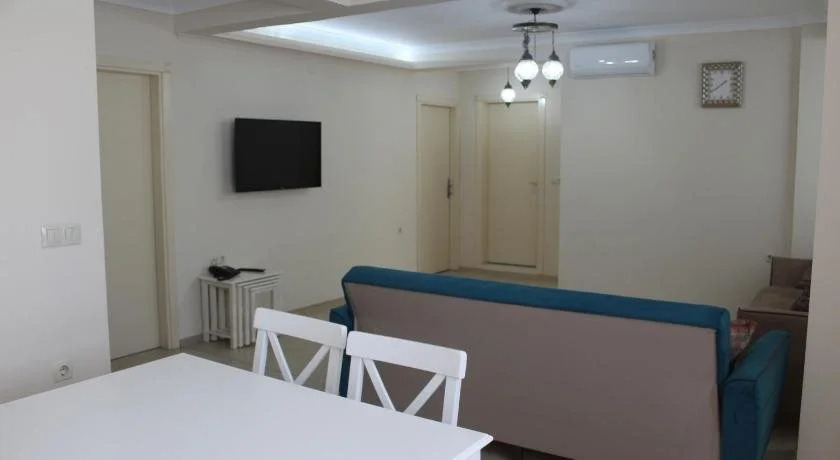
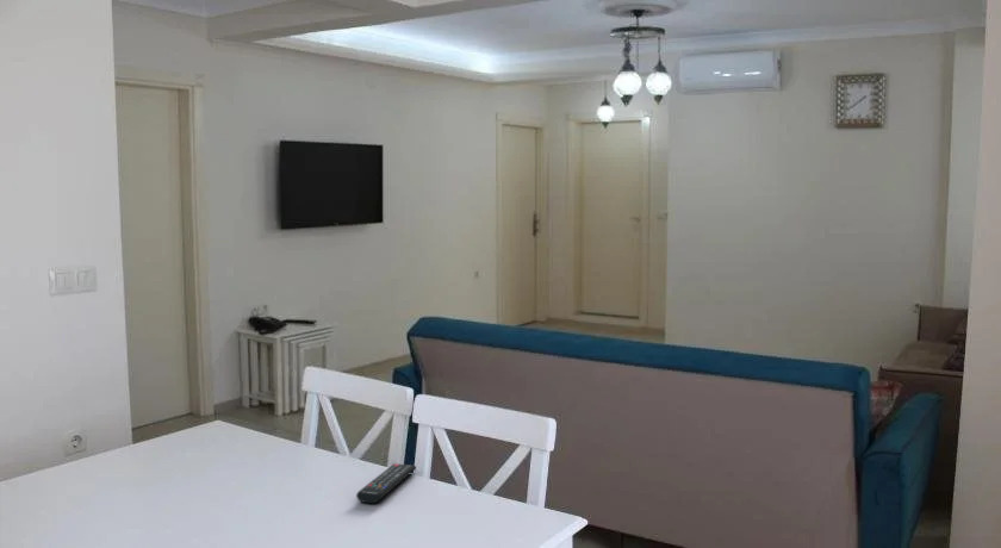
+ remote control (387, 481)
